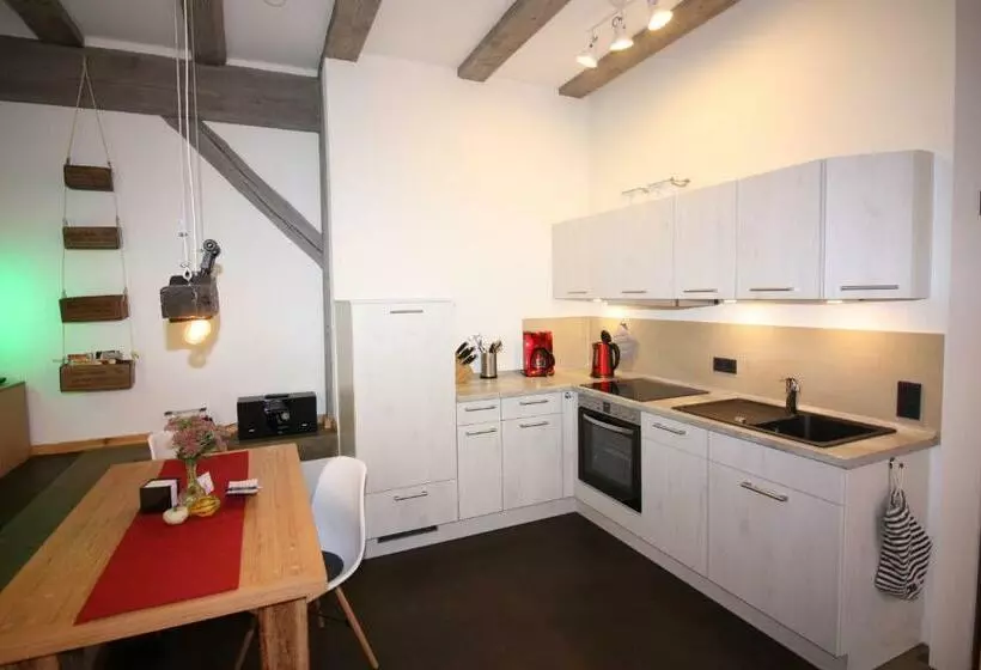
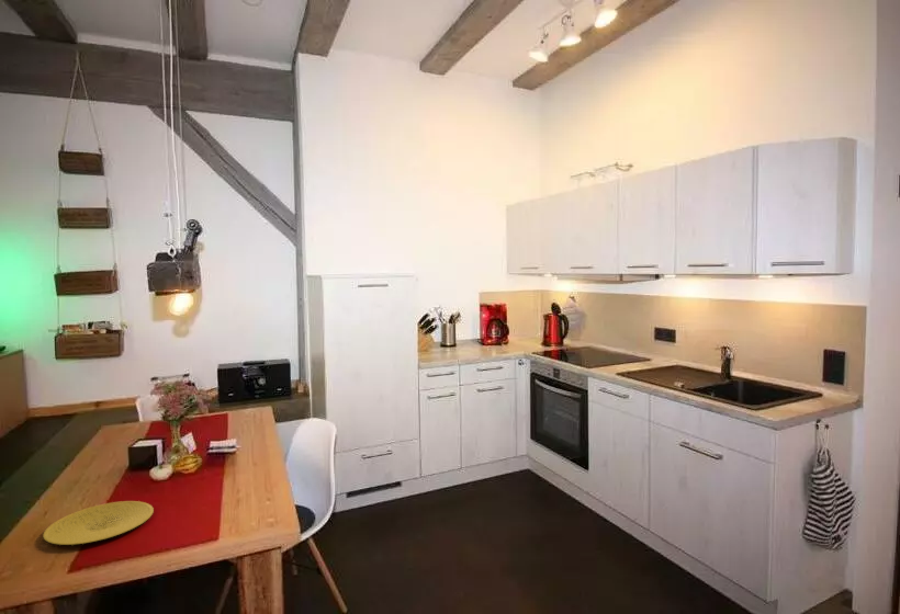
+ plate (101, 522)
